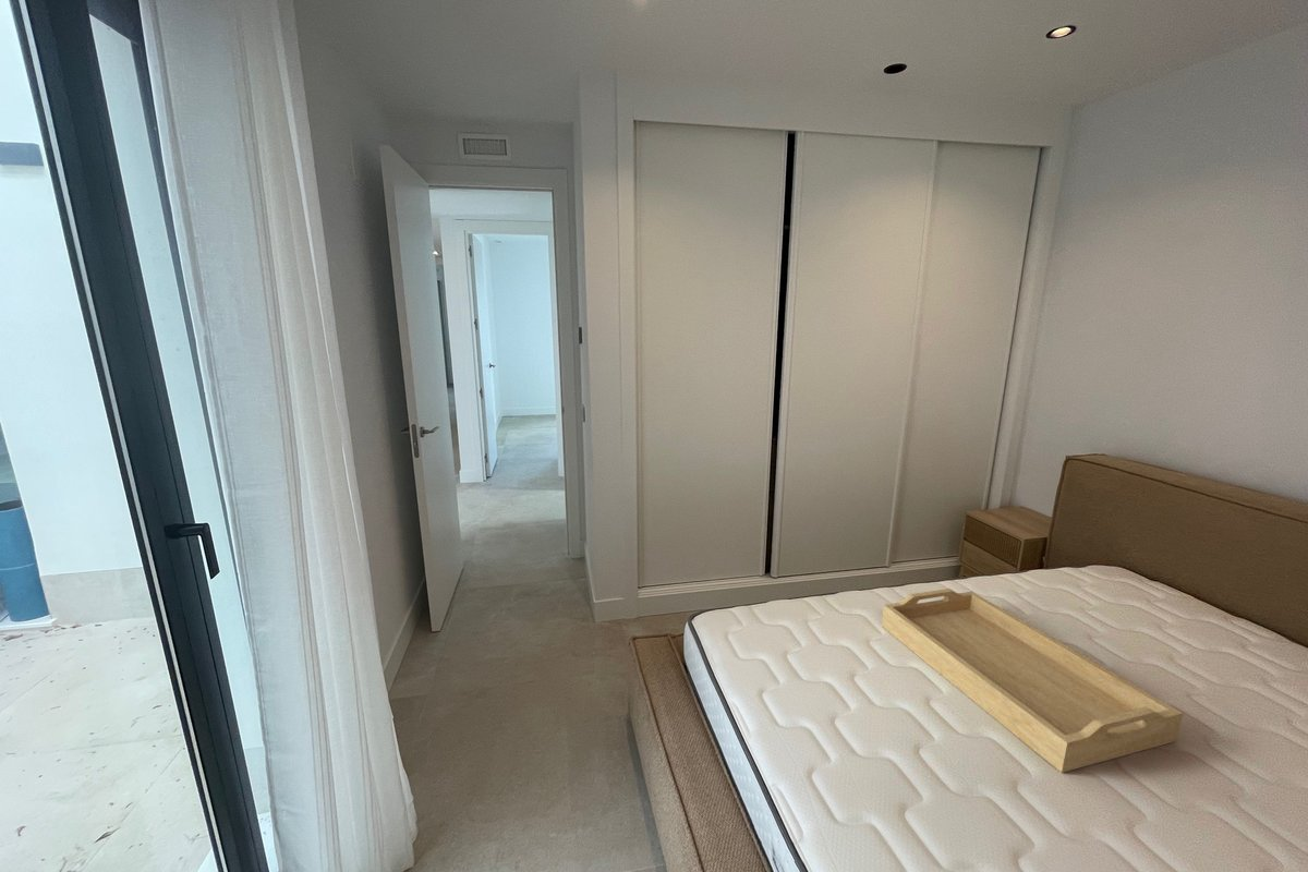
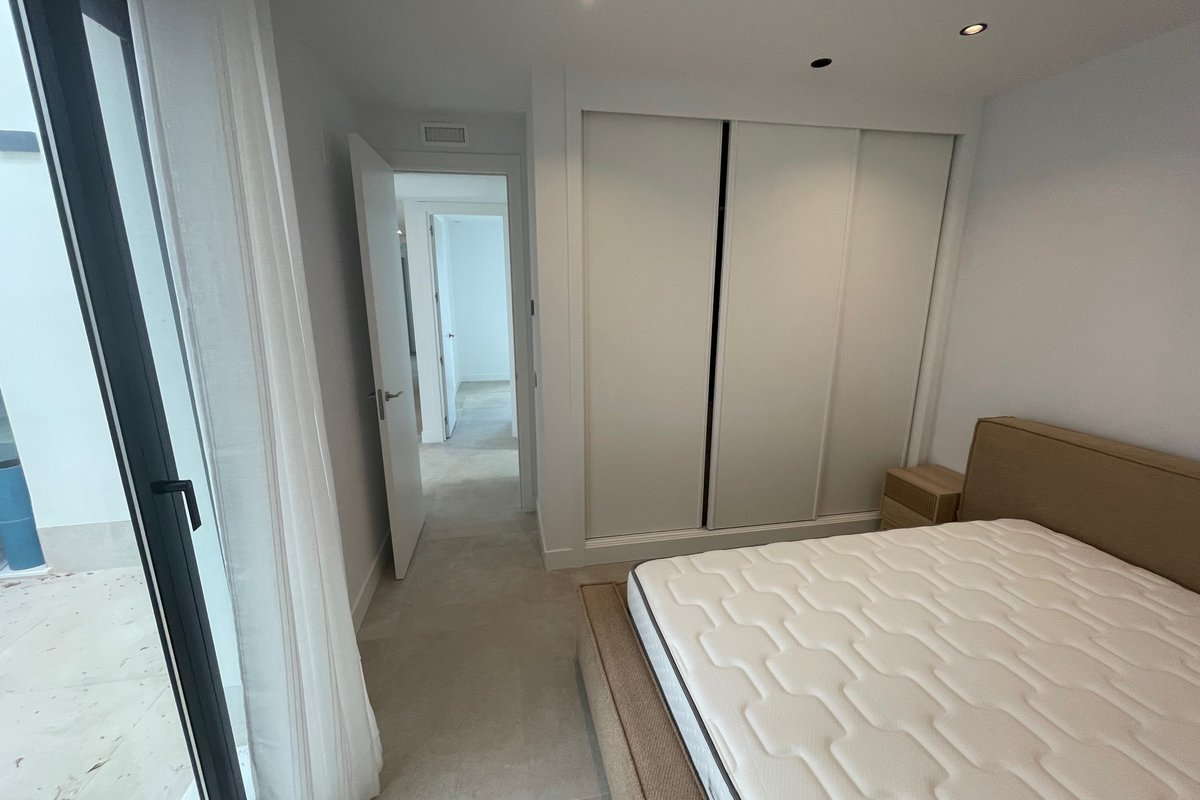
- serving tray (1007, 658)
